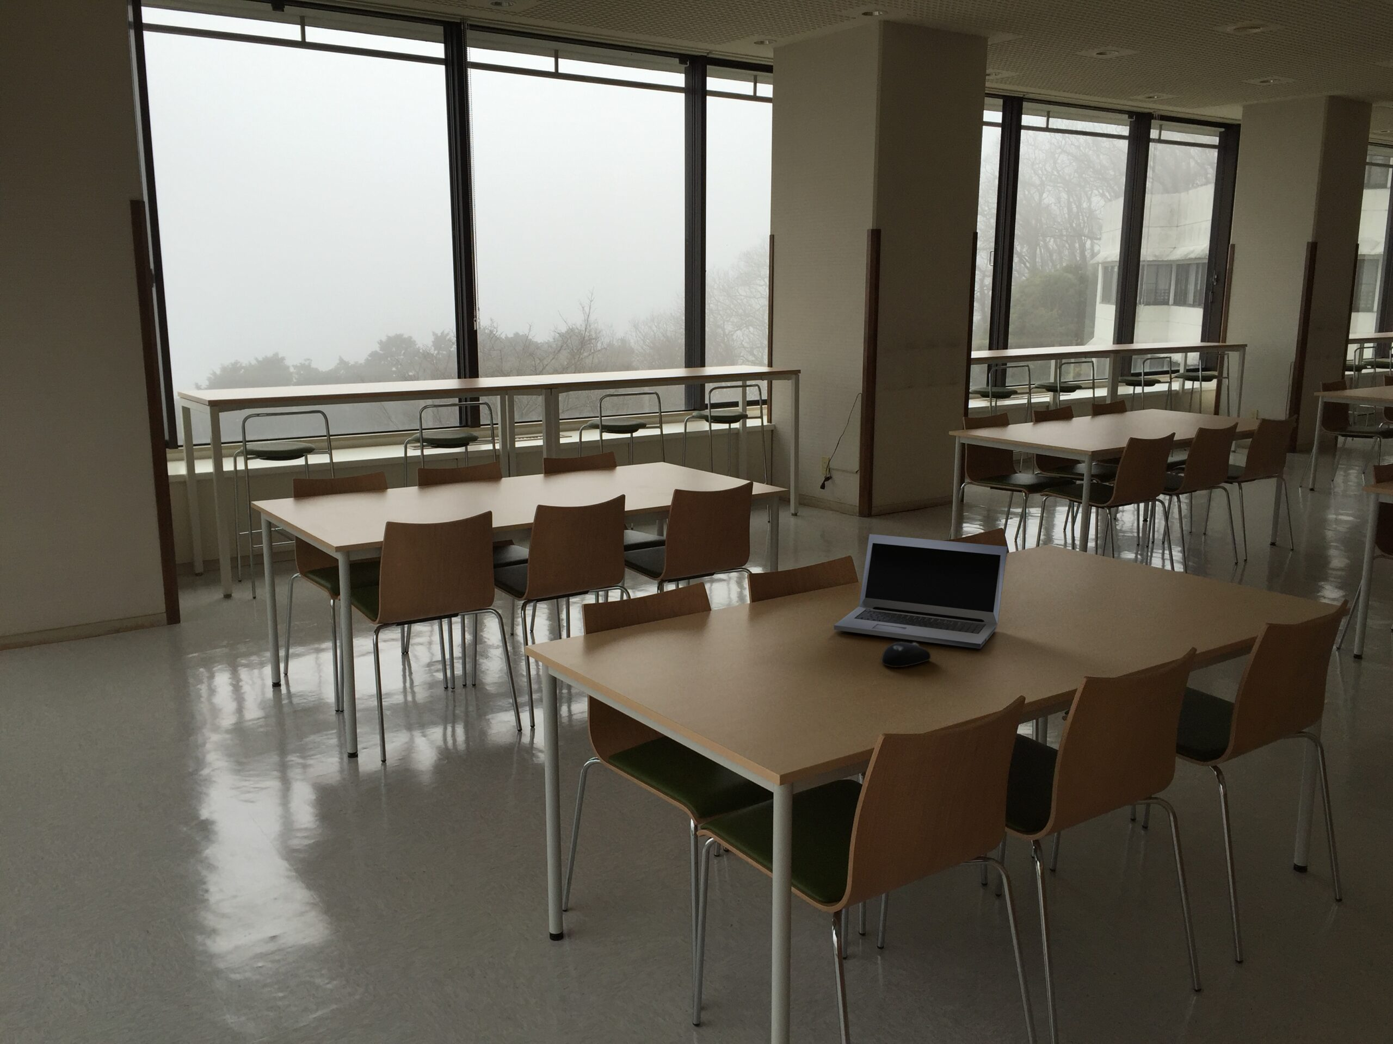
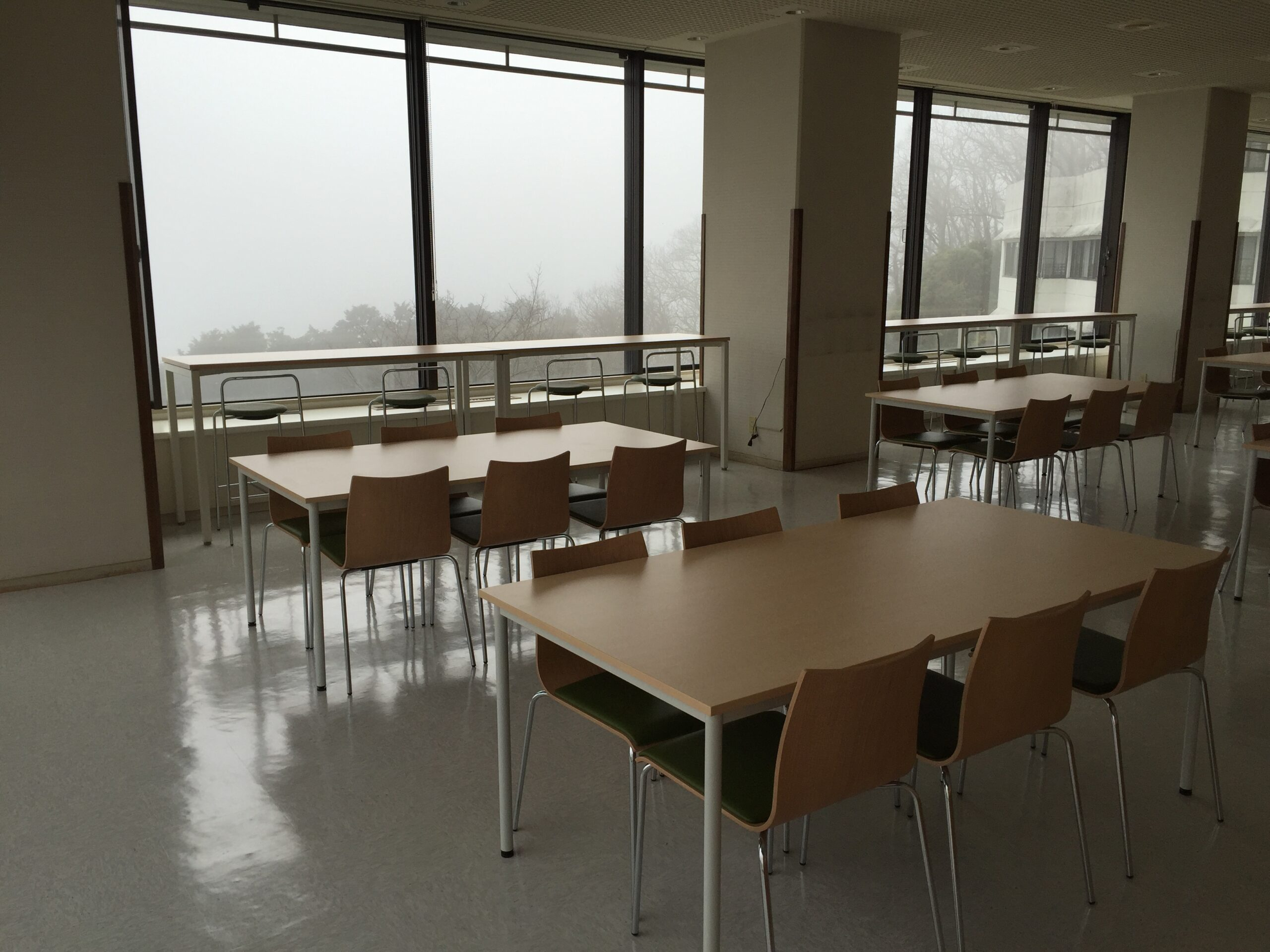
- computer mouse (905, 653)
- laptop (921, 588)
